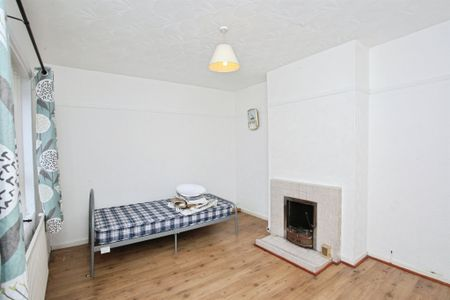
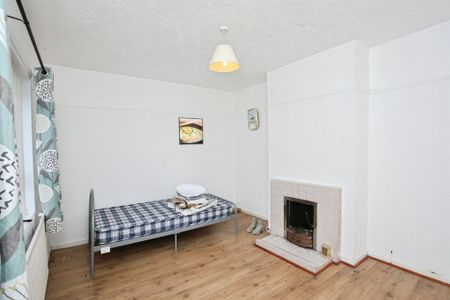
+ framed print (191, 131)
+ boots (255, 225)
